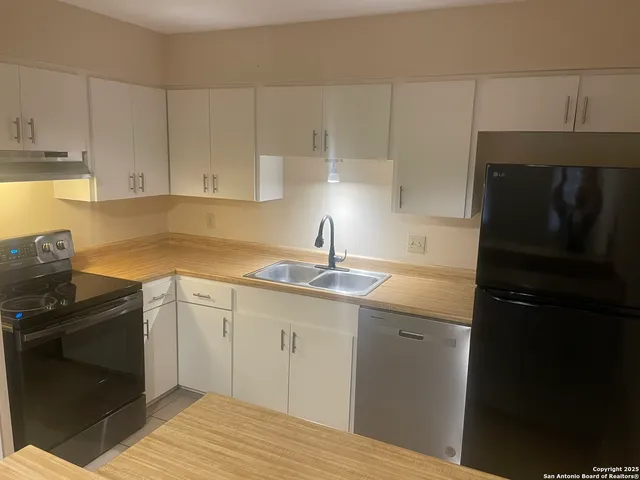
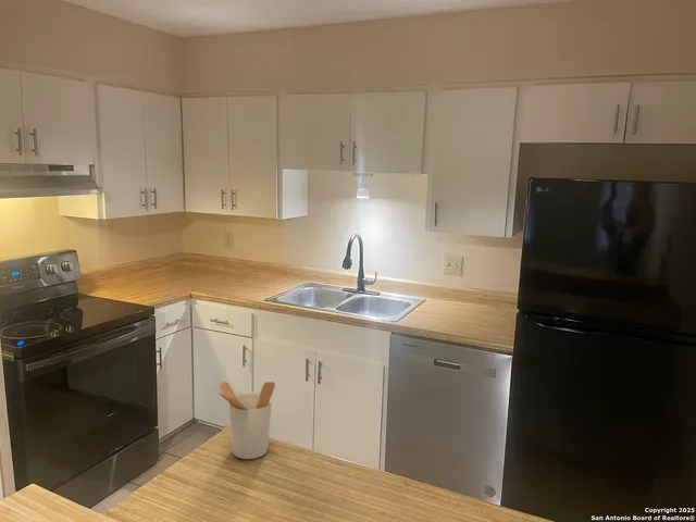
+ utensil holder (243, 418)
